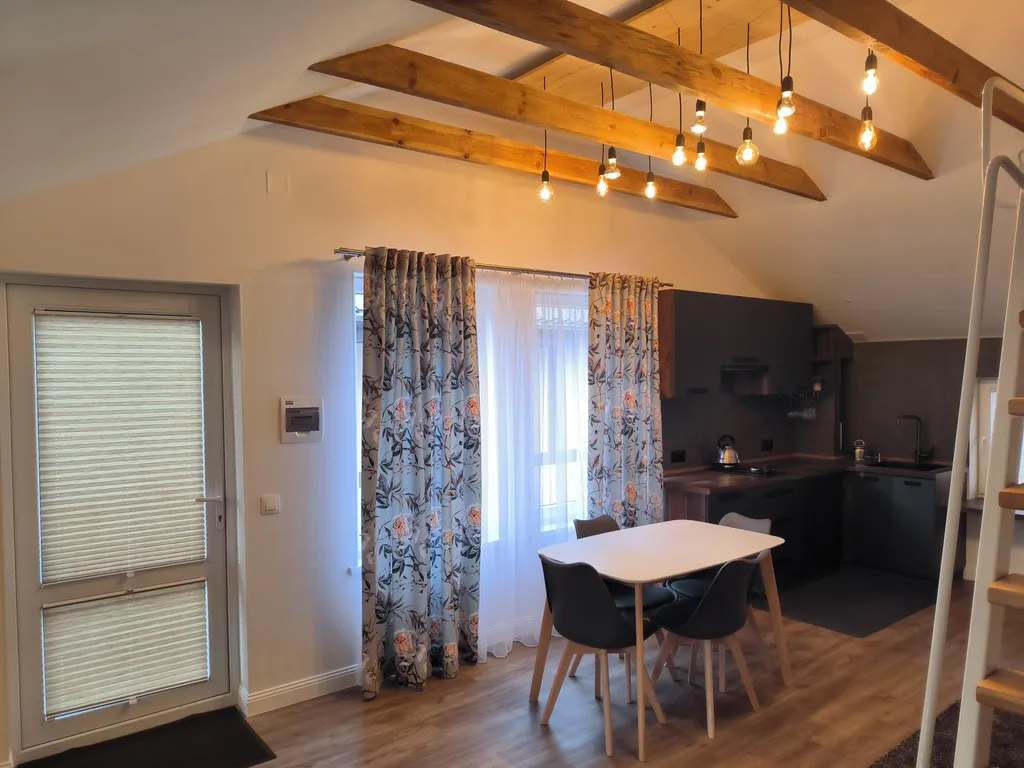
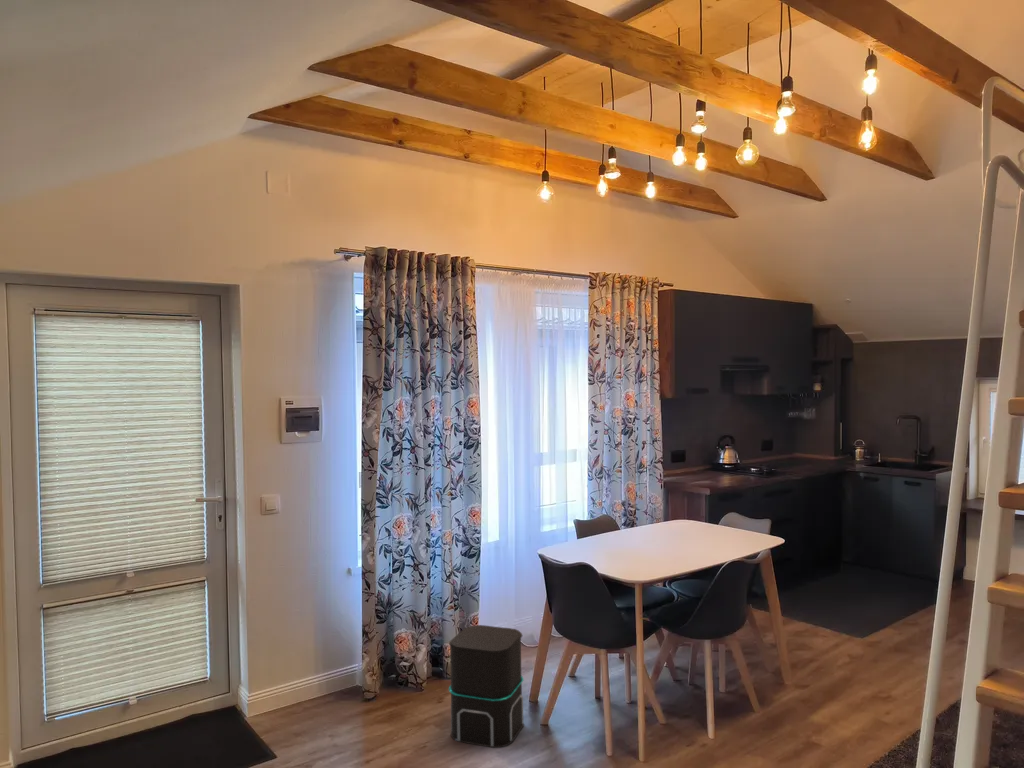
+ speaker (486, 683)
